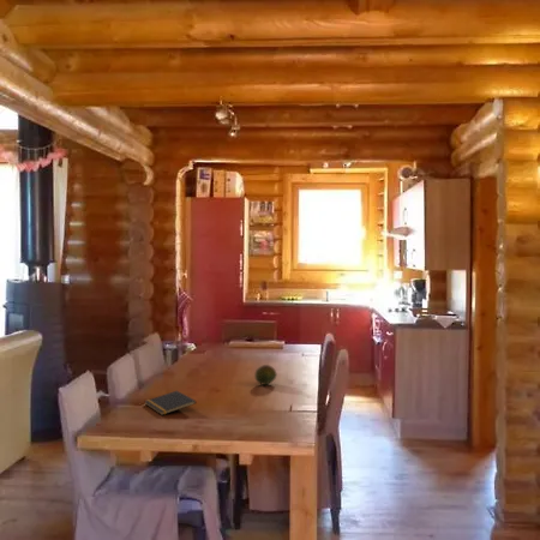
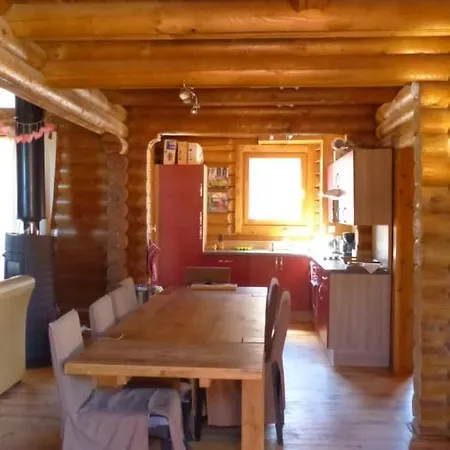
- notepad (169, 402)
- fruit (265, 374)
